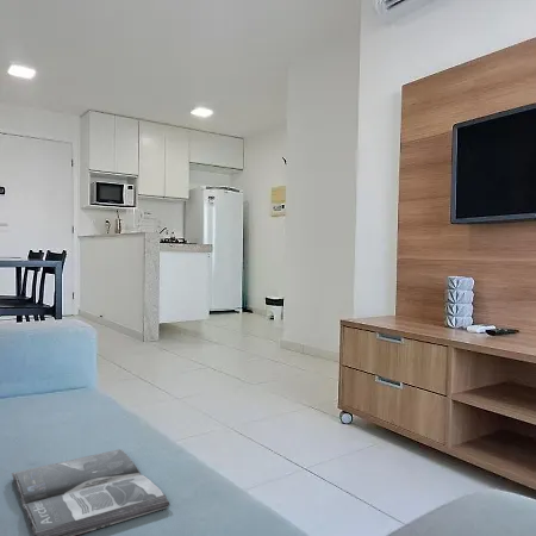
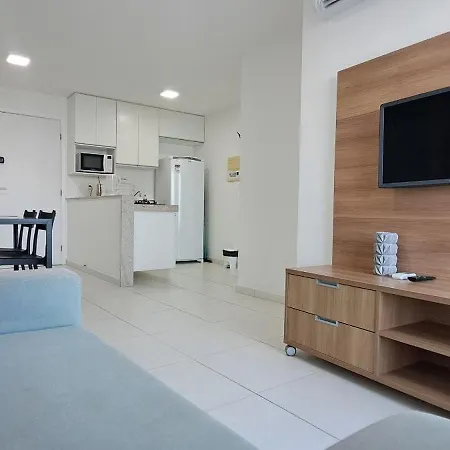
- magazine (86, 487)
